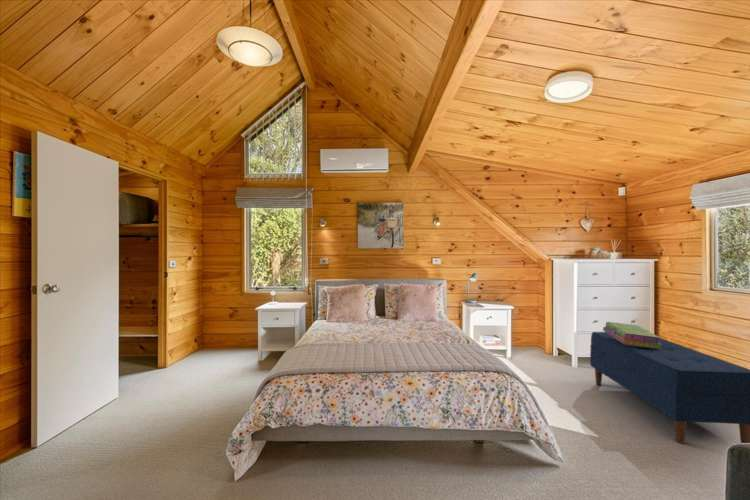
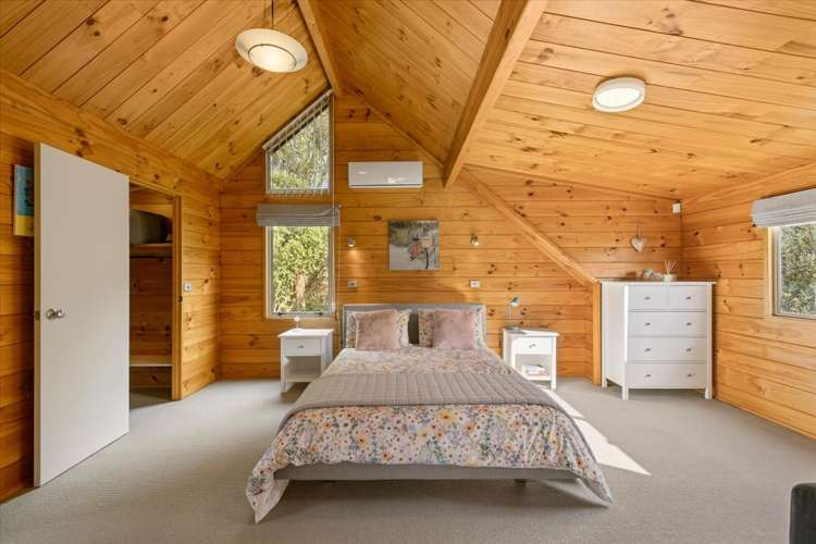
- stack of books (629, 336)
- bench (658, 378)
